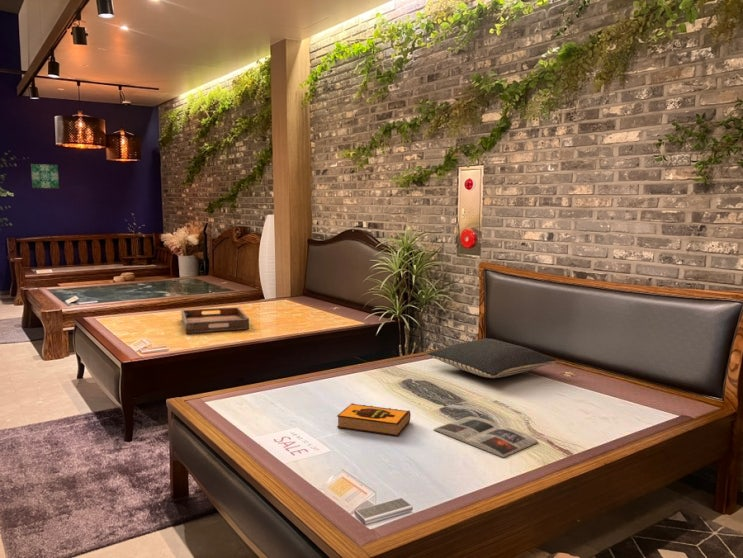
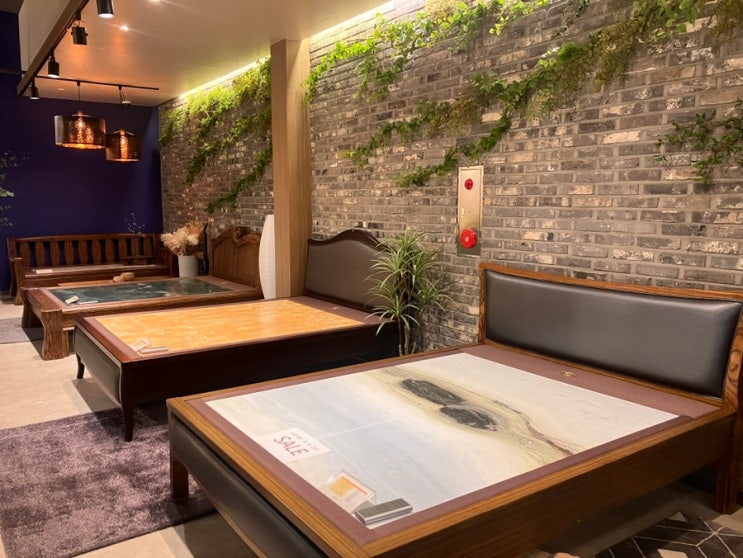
- magazine (484, 433)
- pillow (490, 357)
- serving tray (214, 319)
- hardback book (374, 418)
- wall art (45, 176)
